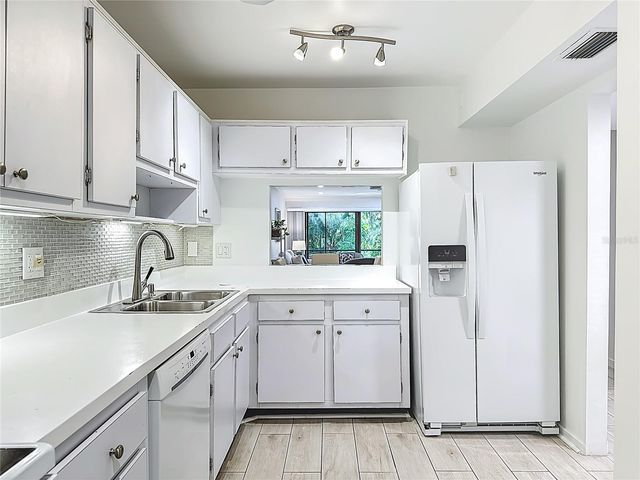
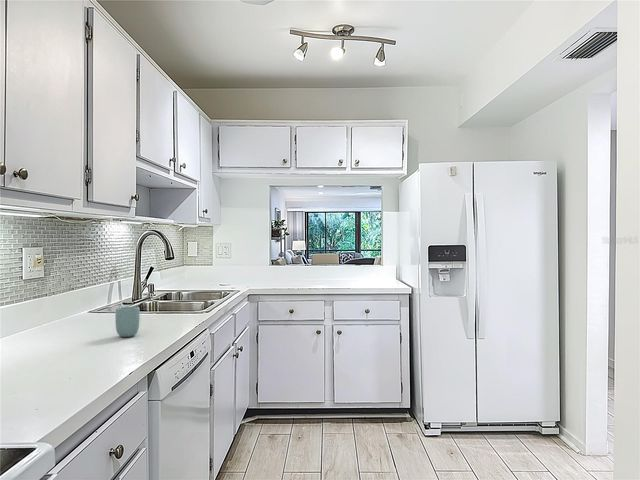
+ cup (127, 321)
